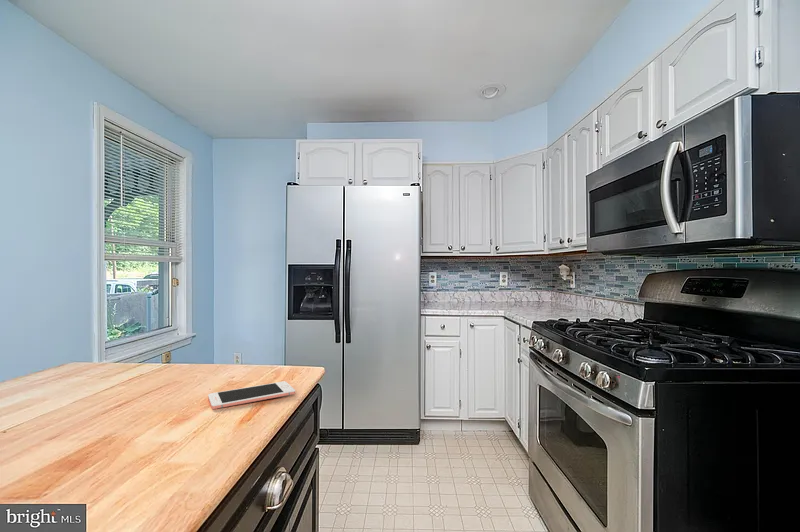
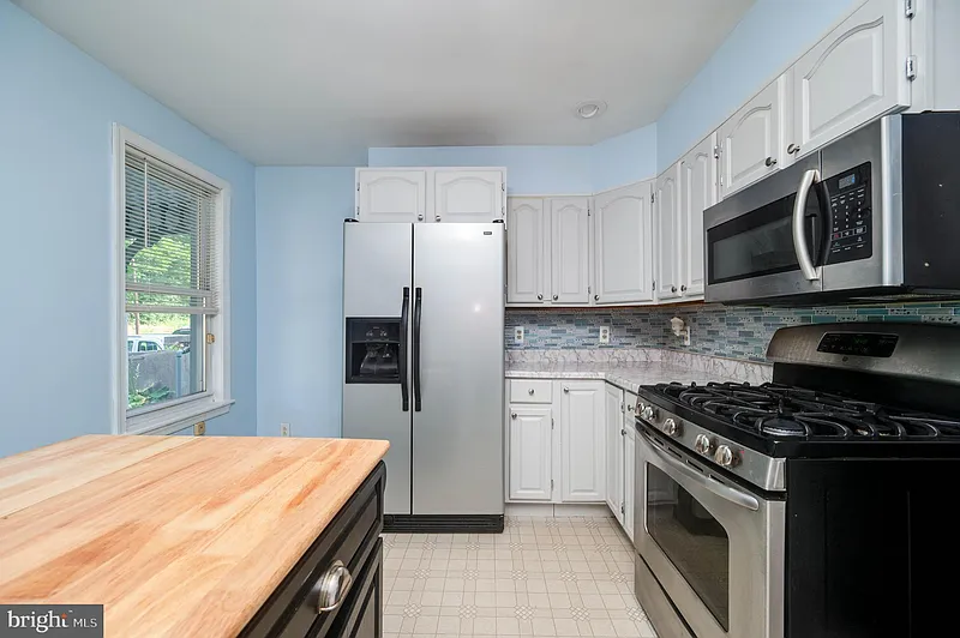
- cell phone (252, 394)
